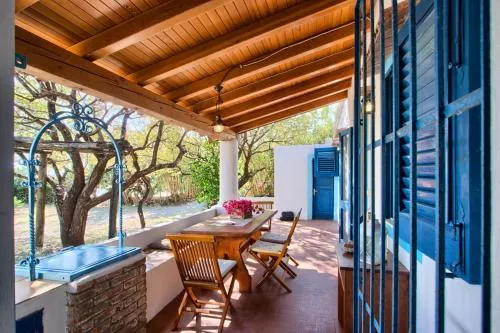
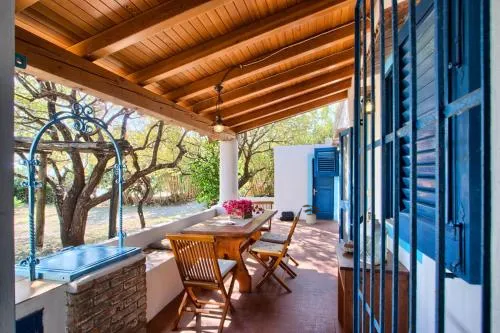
+ potted plant (311, 214)
